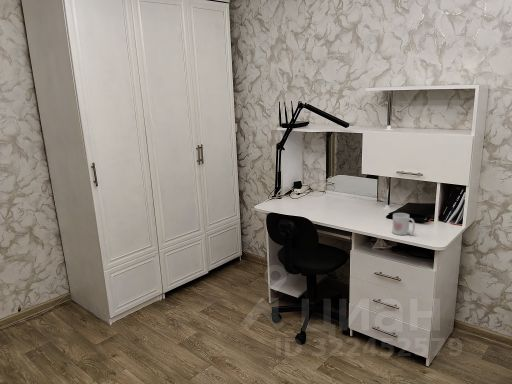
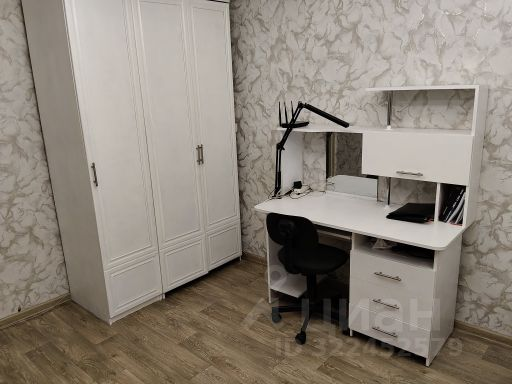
- mug (403, 224)
